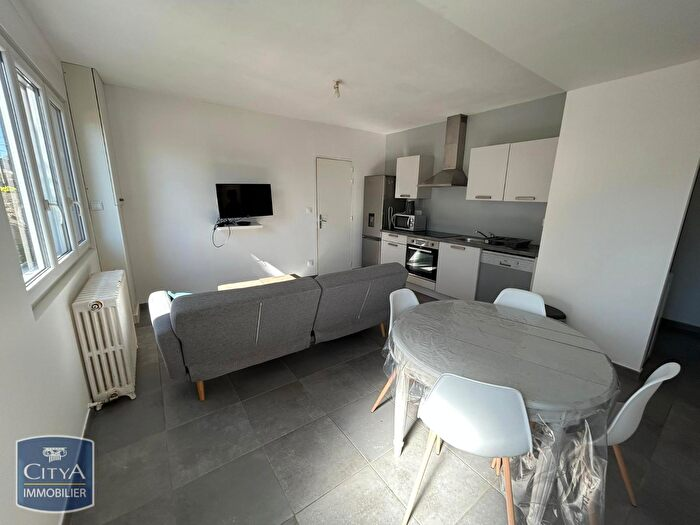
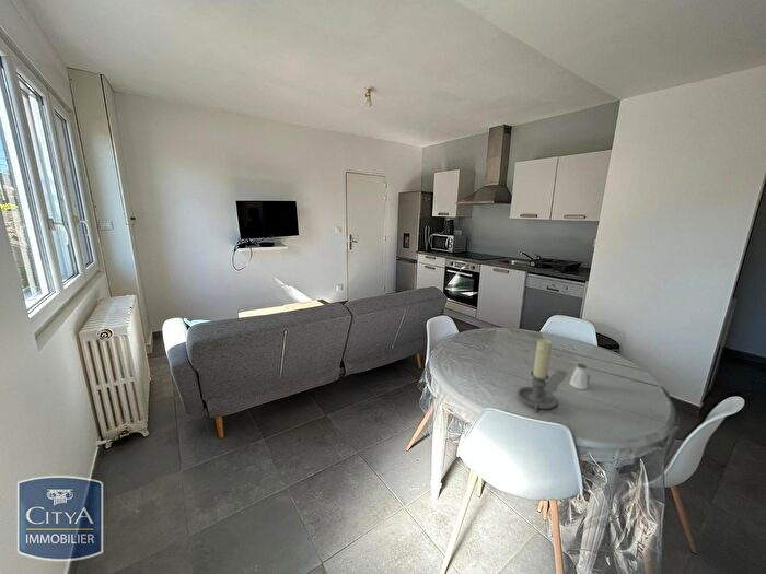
+ saltshaker (580, 375)
+ candle holder (539, 373)
